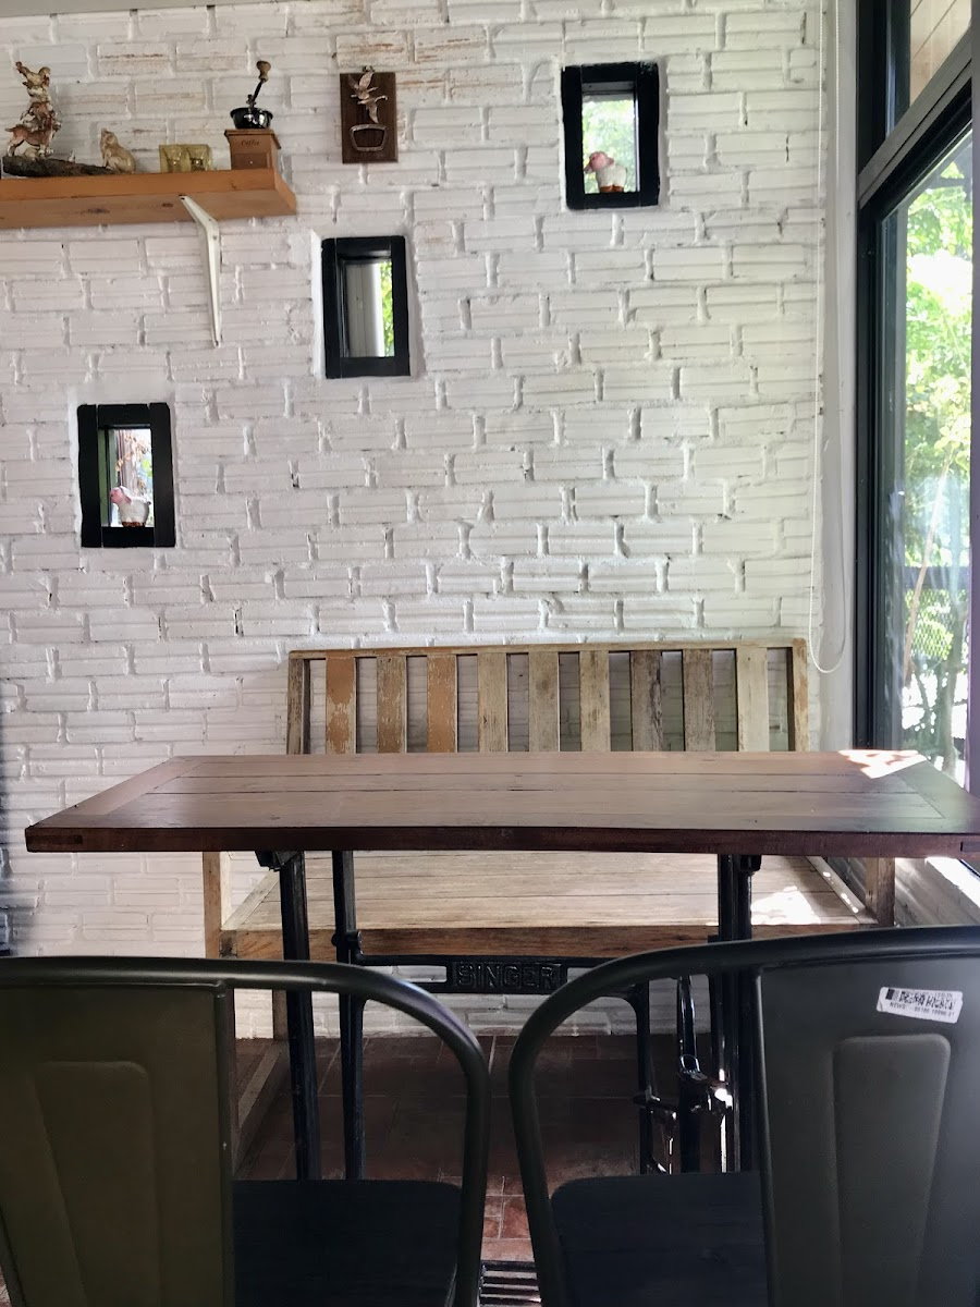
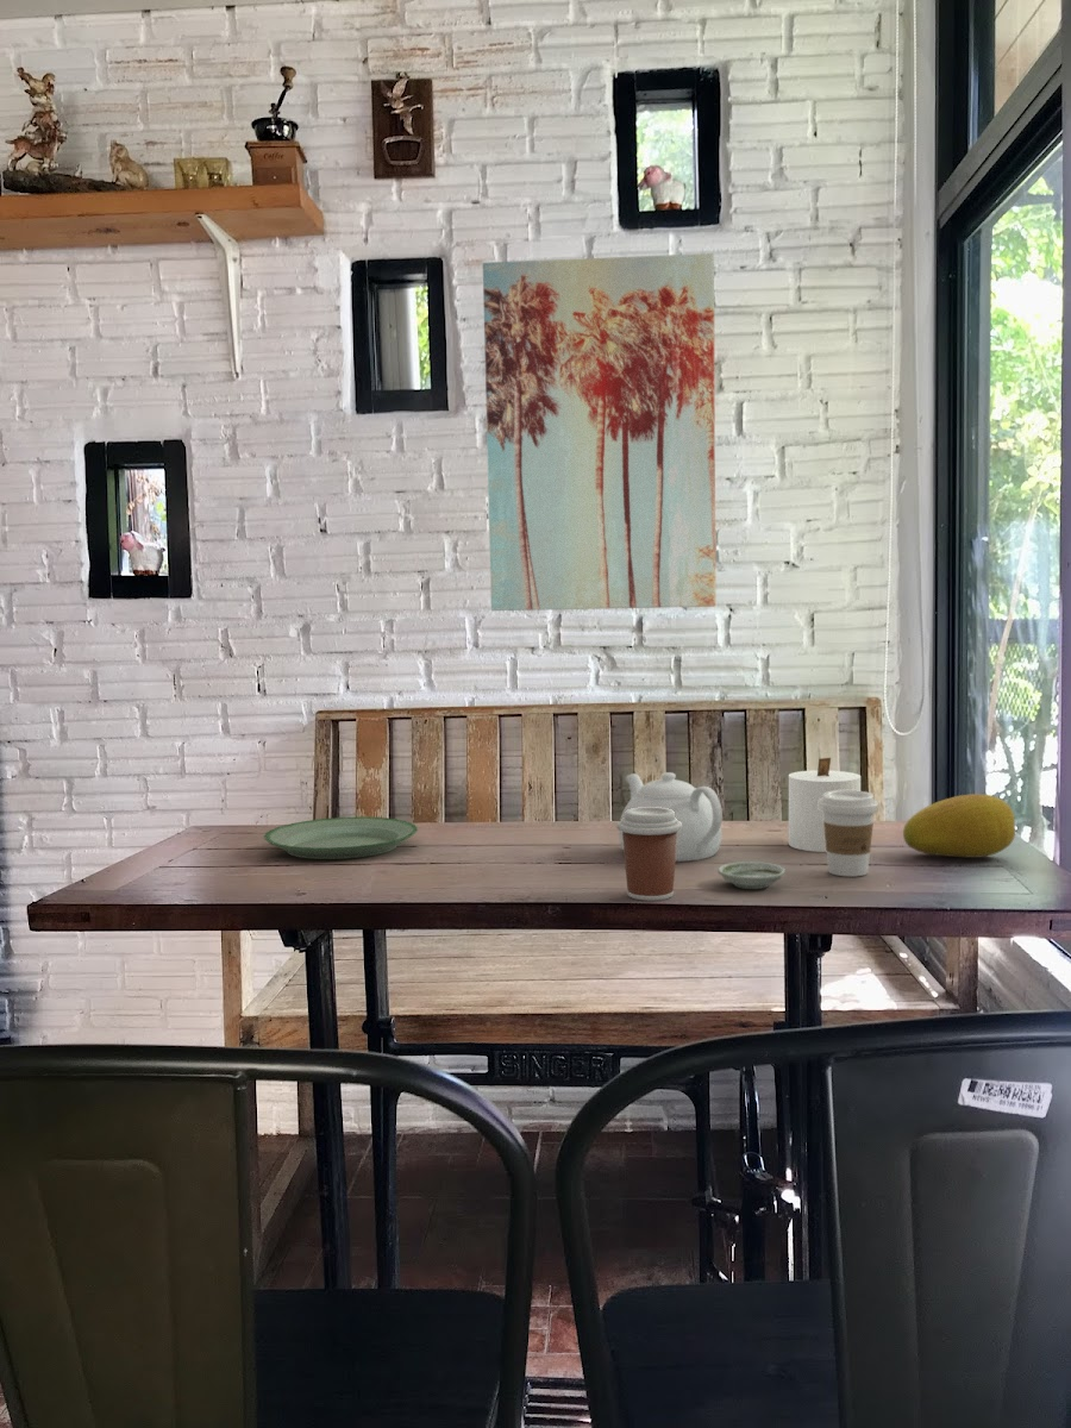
+ candle (822, 797)
+ plate (342, 839)
+ fruit (957, 825)
+ coffee cup (650, 852)
+ teapot (674, 810)
+ coffee cup (847, 833)
+ saucer (751, 876)
+ wall art (600, 436)
